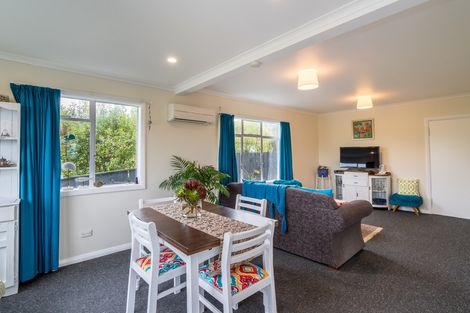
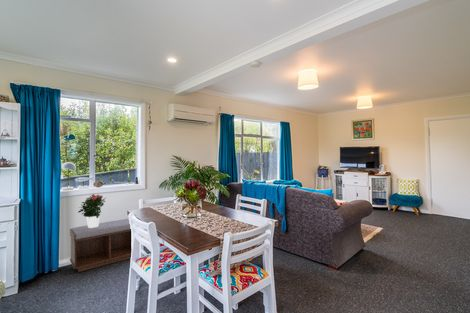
+ potted flower (93, 210)
+ bench (106, 242)
